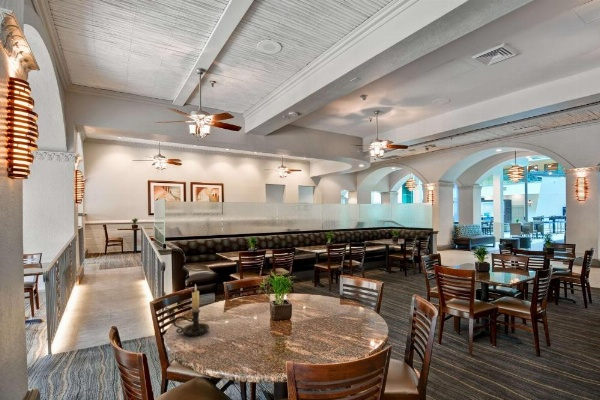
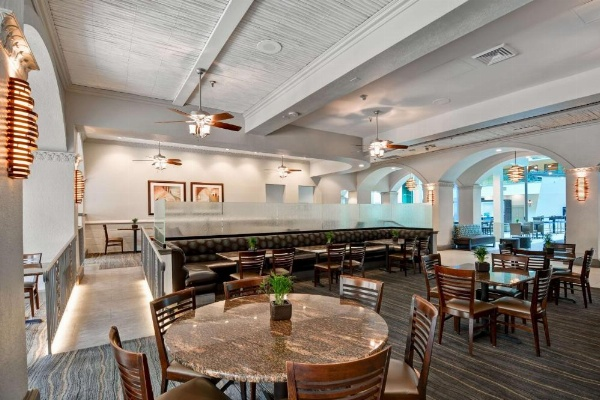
- candle holder (192, 308)
